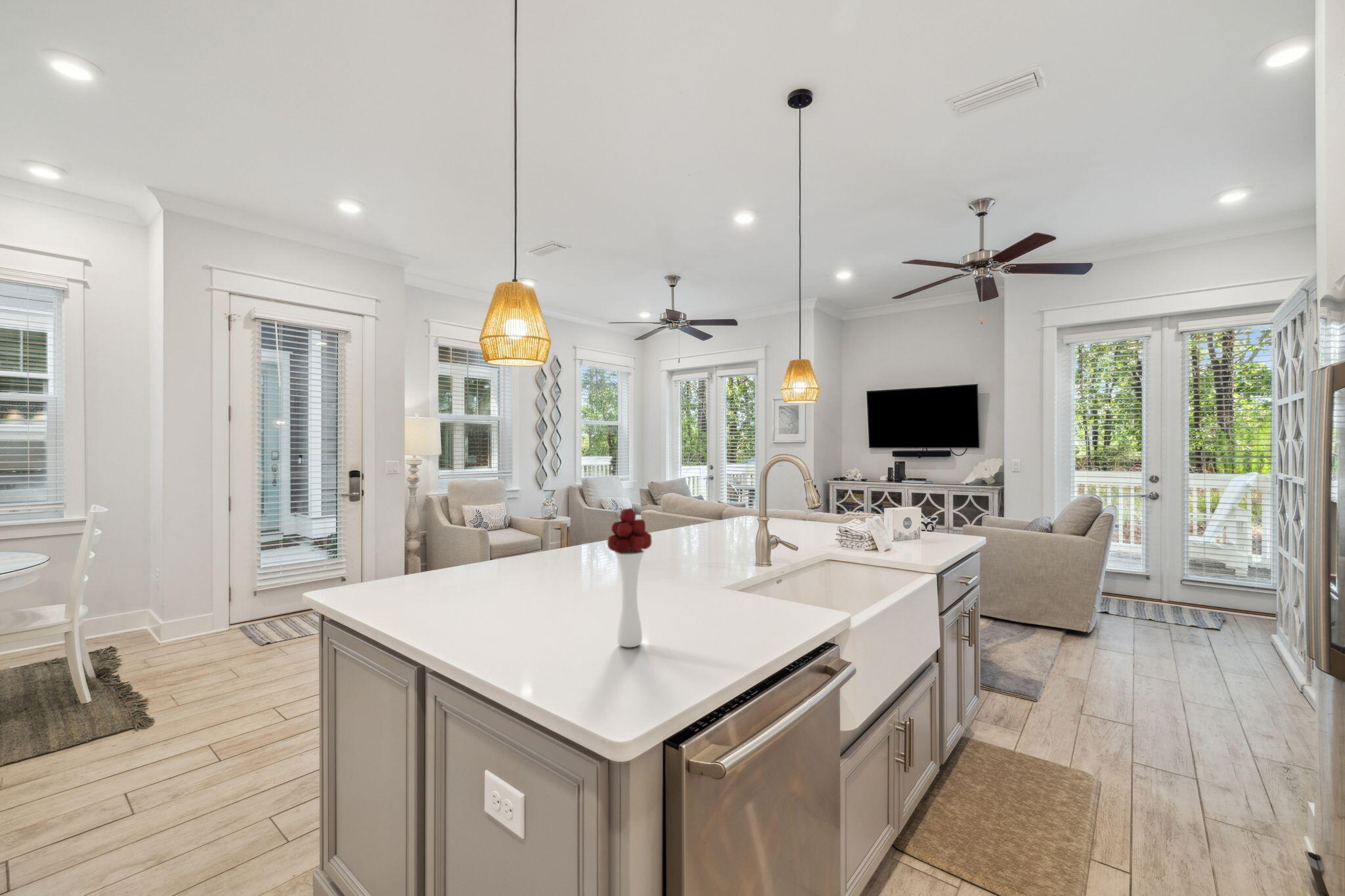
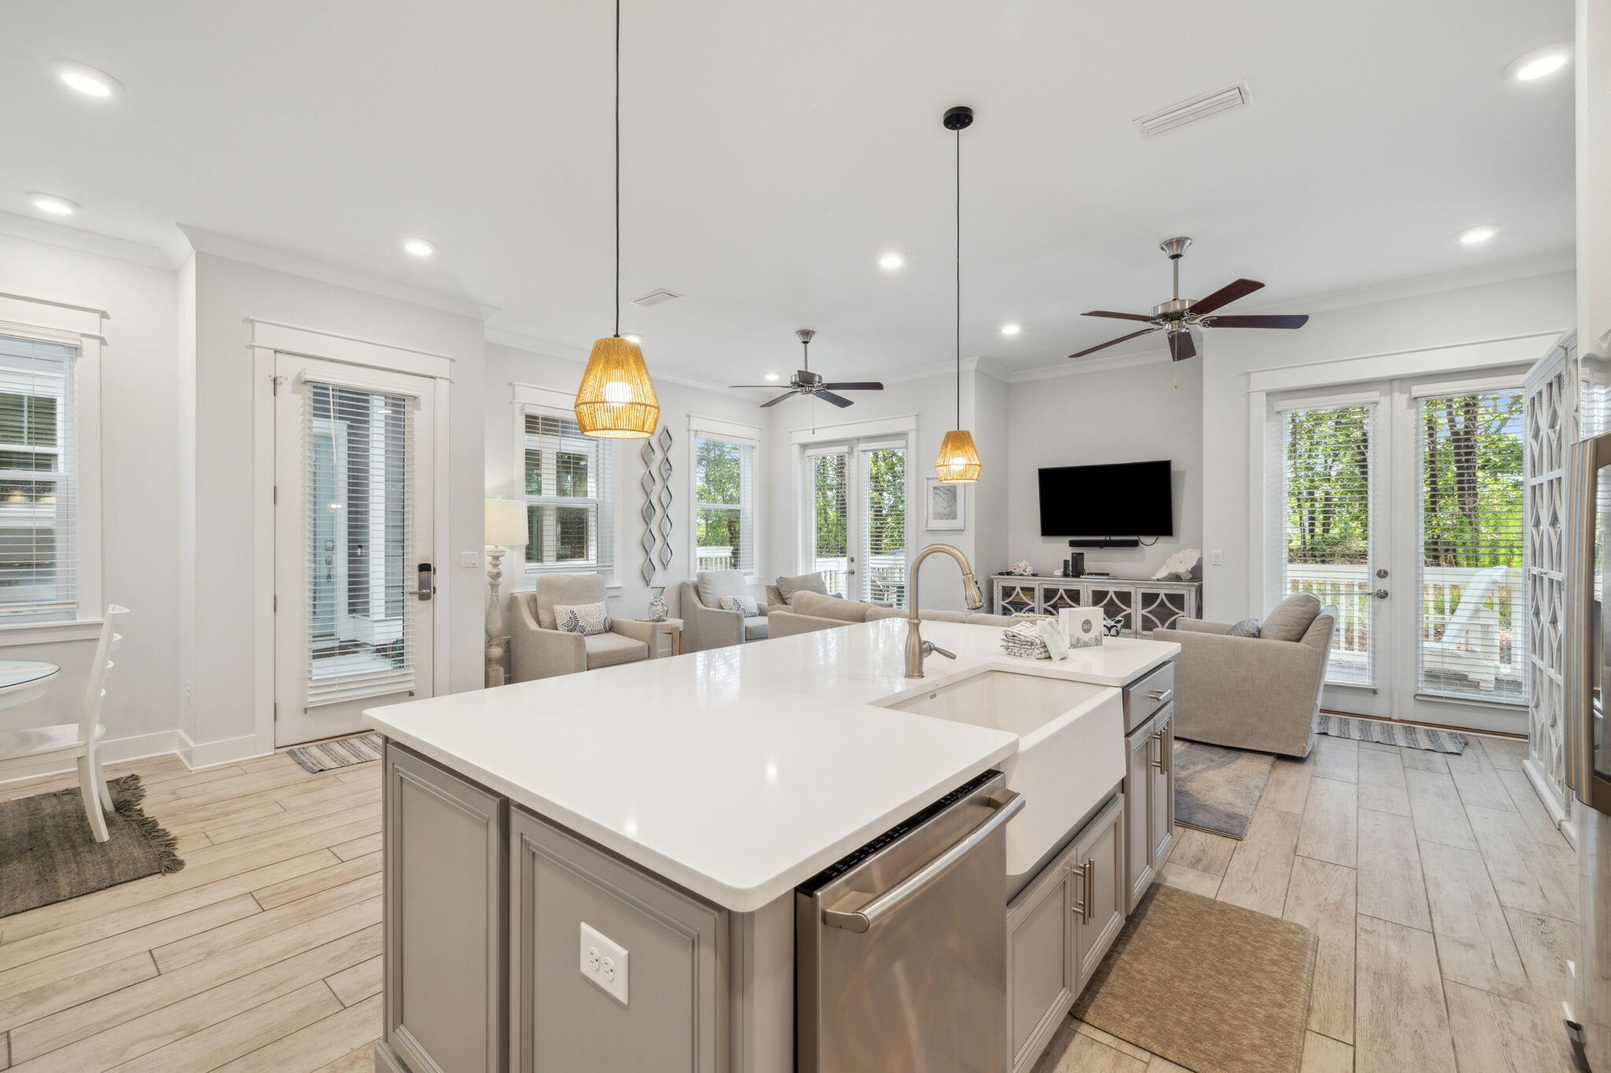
- flower bouquet (629, 576)
